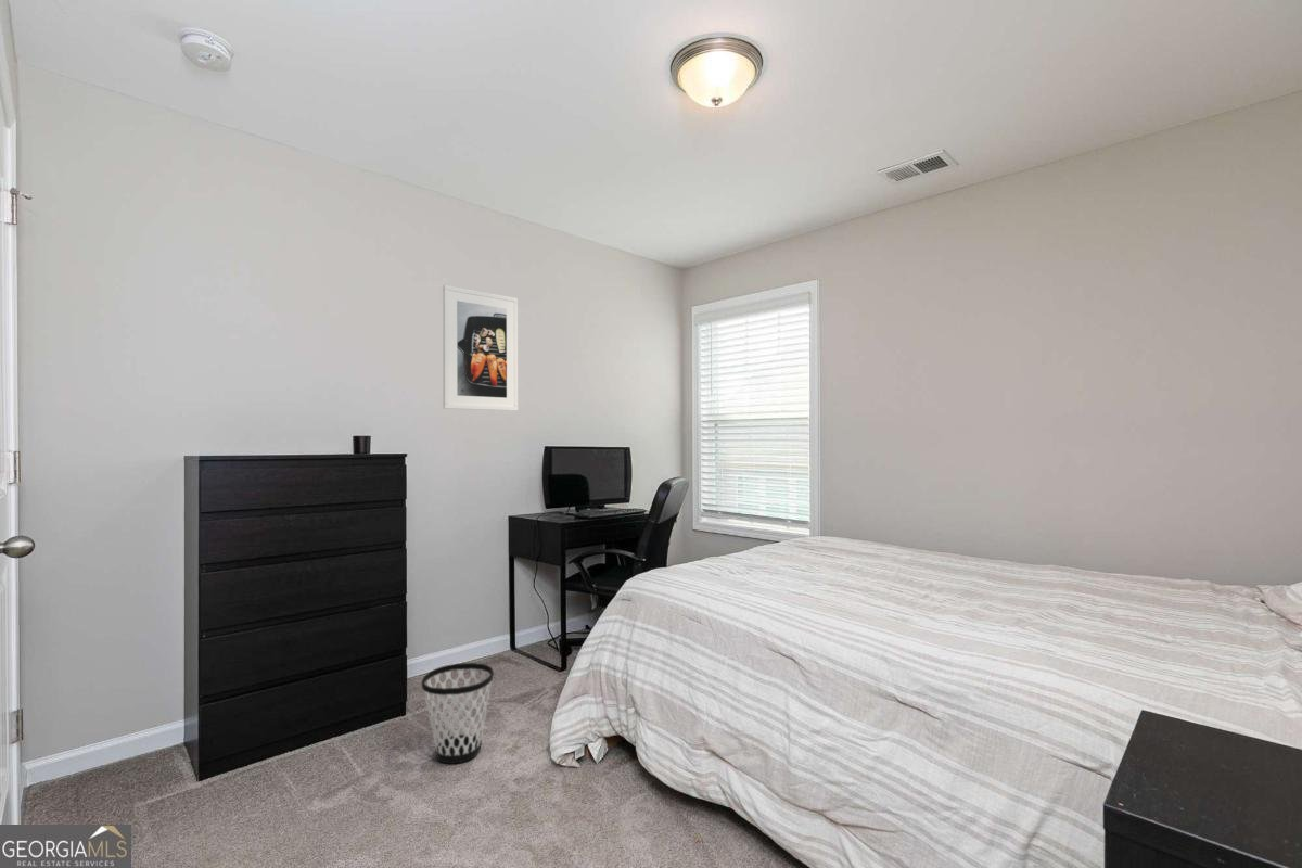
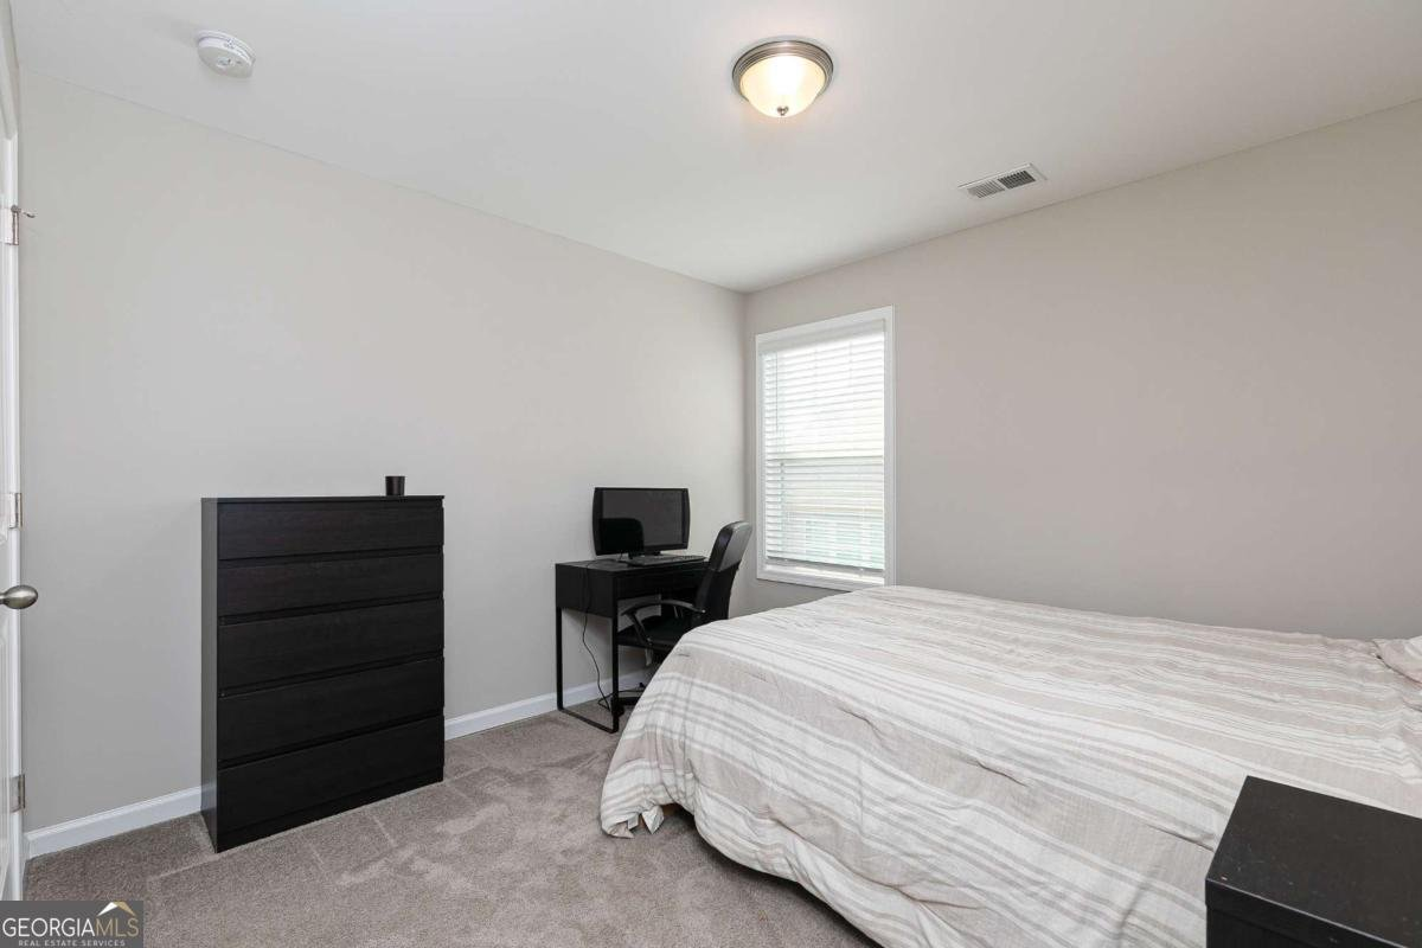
- wastebasket (458, 713)
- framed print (482, 350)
